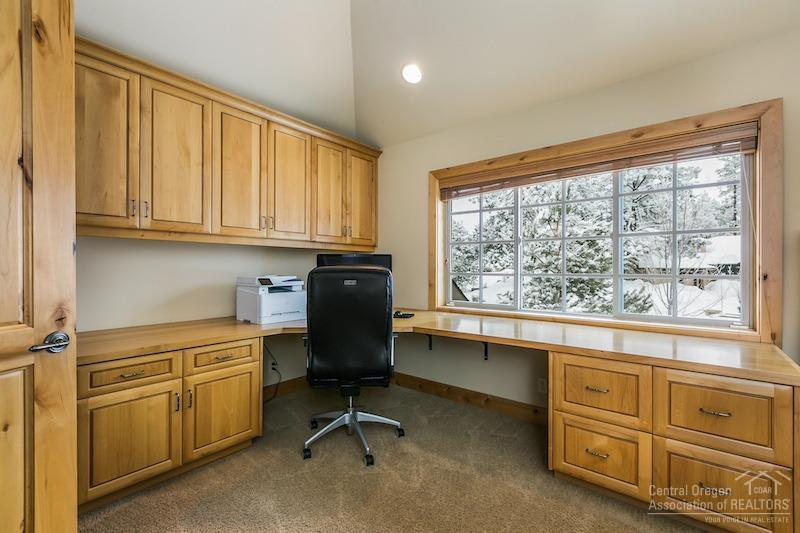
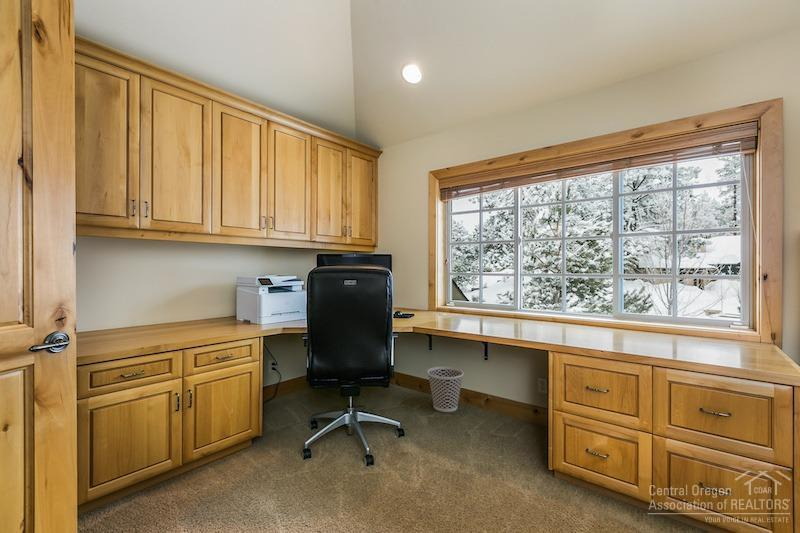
+ wastebasket (445, 389)
